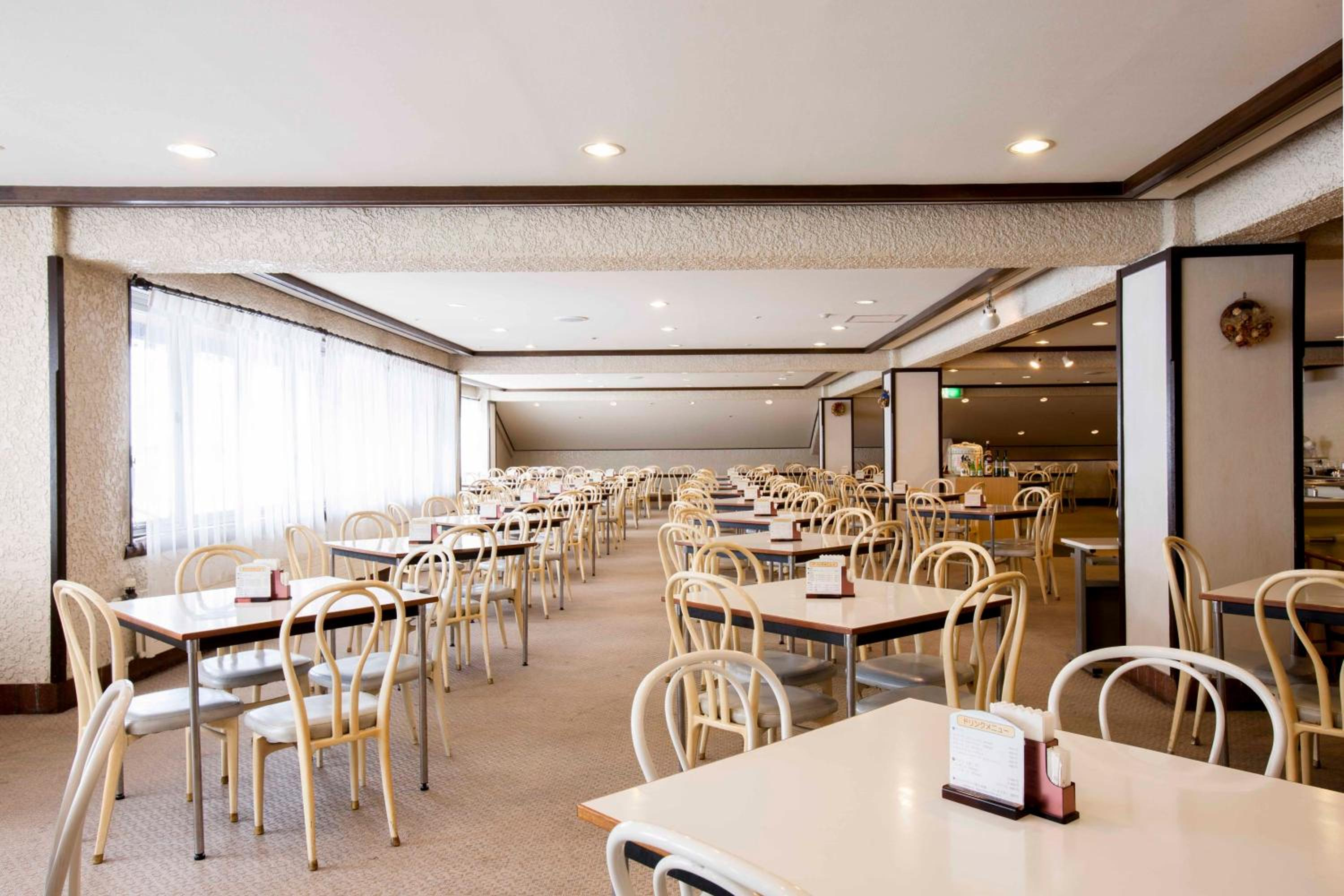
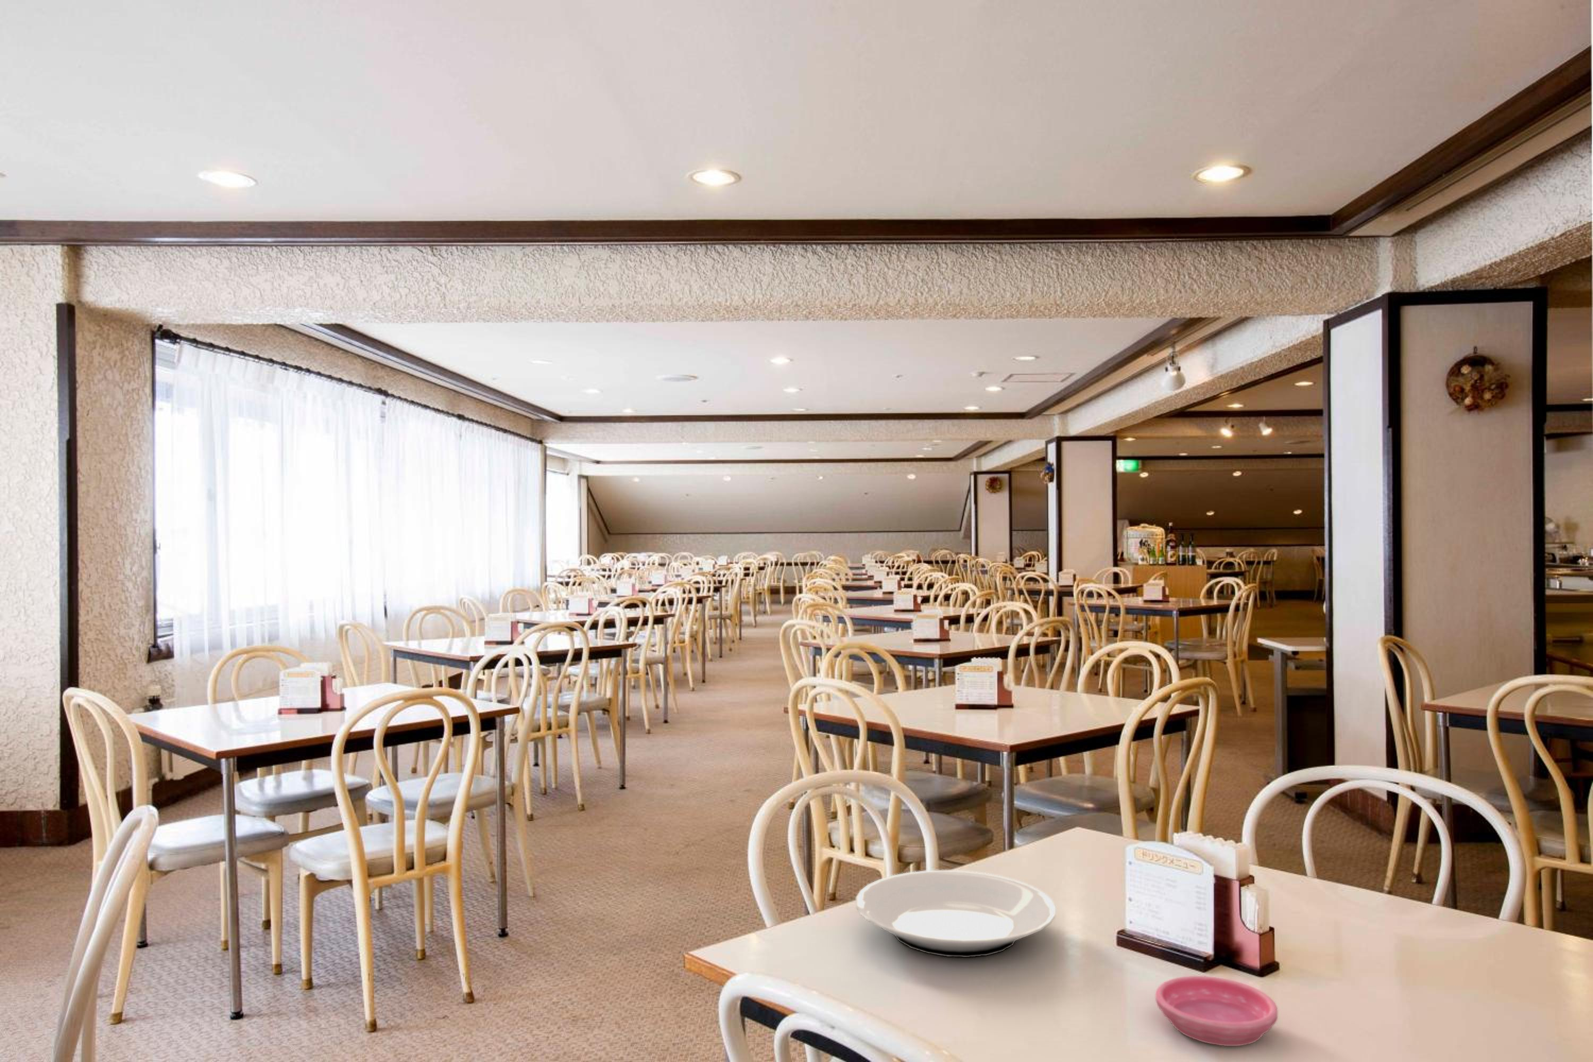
+ plate (954, 917)
+ saucer (1215, 1012)
